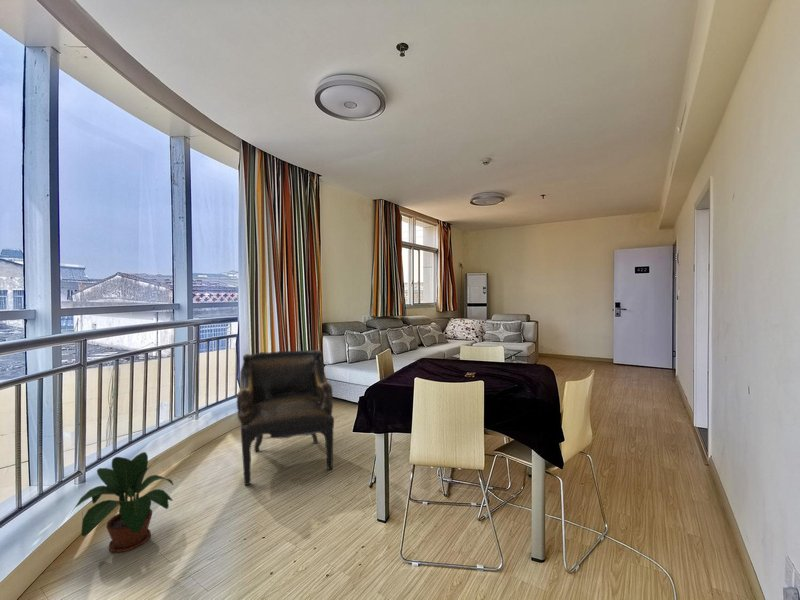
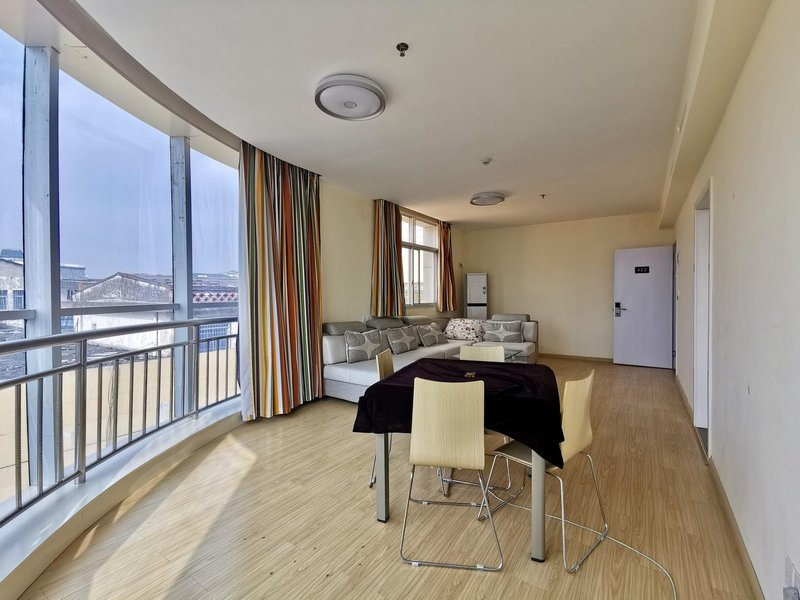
- armchair (287, 408)
- potted plant (126, 494)
